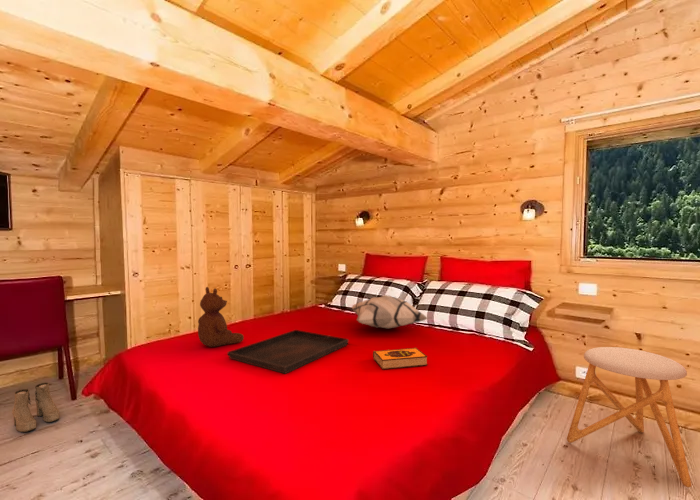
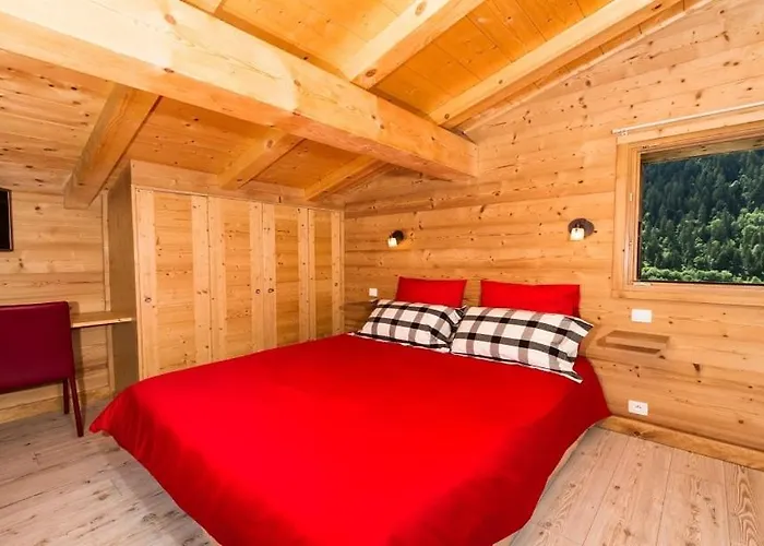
- teddy bear (220, 315)
- boots (36, 405)
- serving tray (291, 348)
- decorative pillow (386, 312)
- hardback book (399, 357)
- stool (620, 403)
